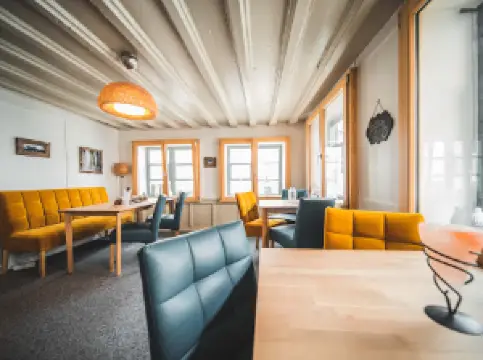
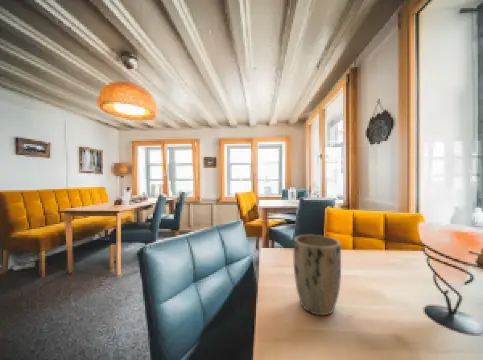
+ plant pot (316, 272)
